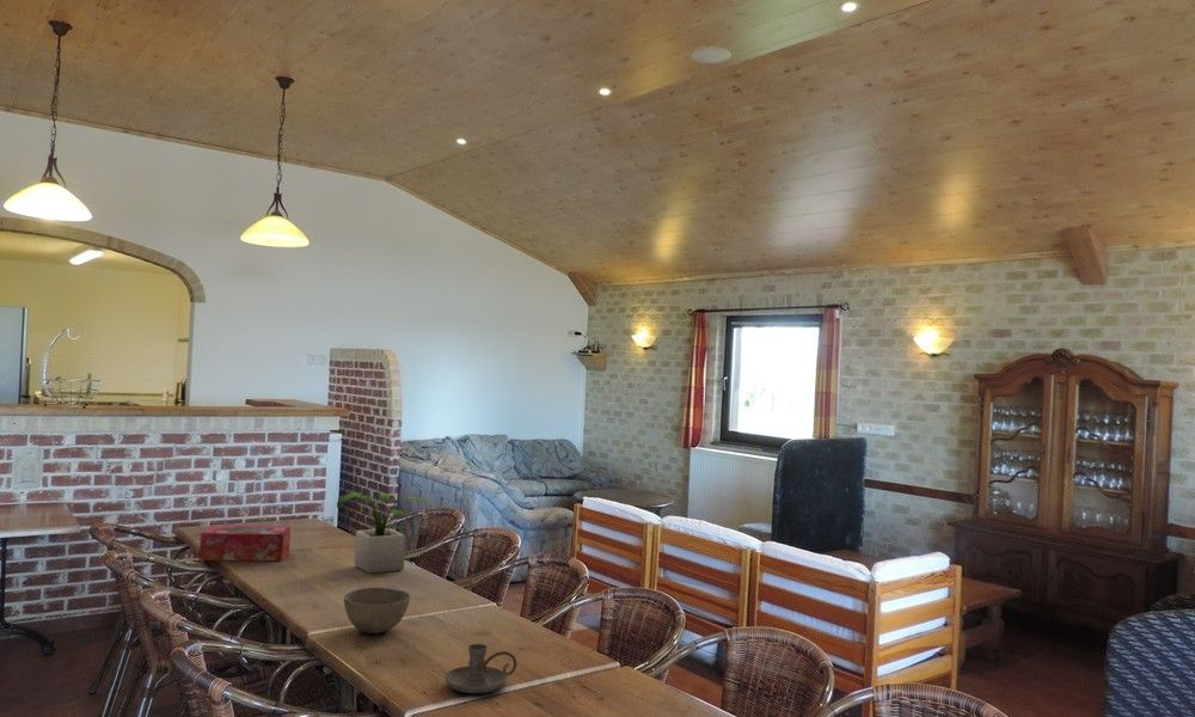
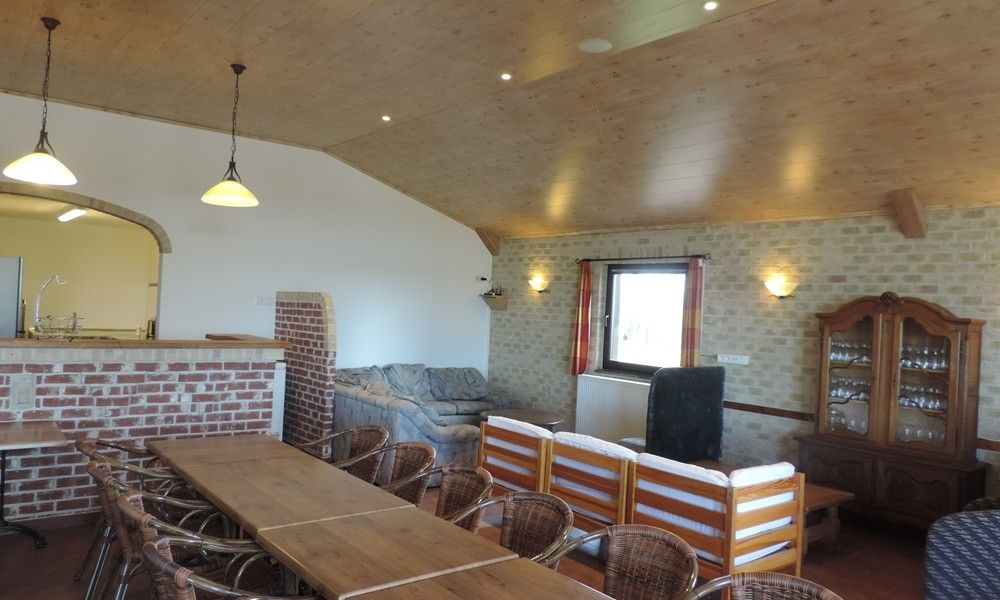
- potted plant (375, 528)
- tissue box (246, 543)
- candle holder (483, 666)
- bowl (376, 613)
